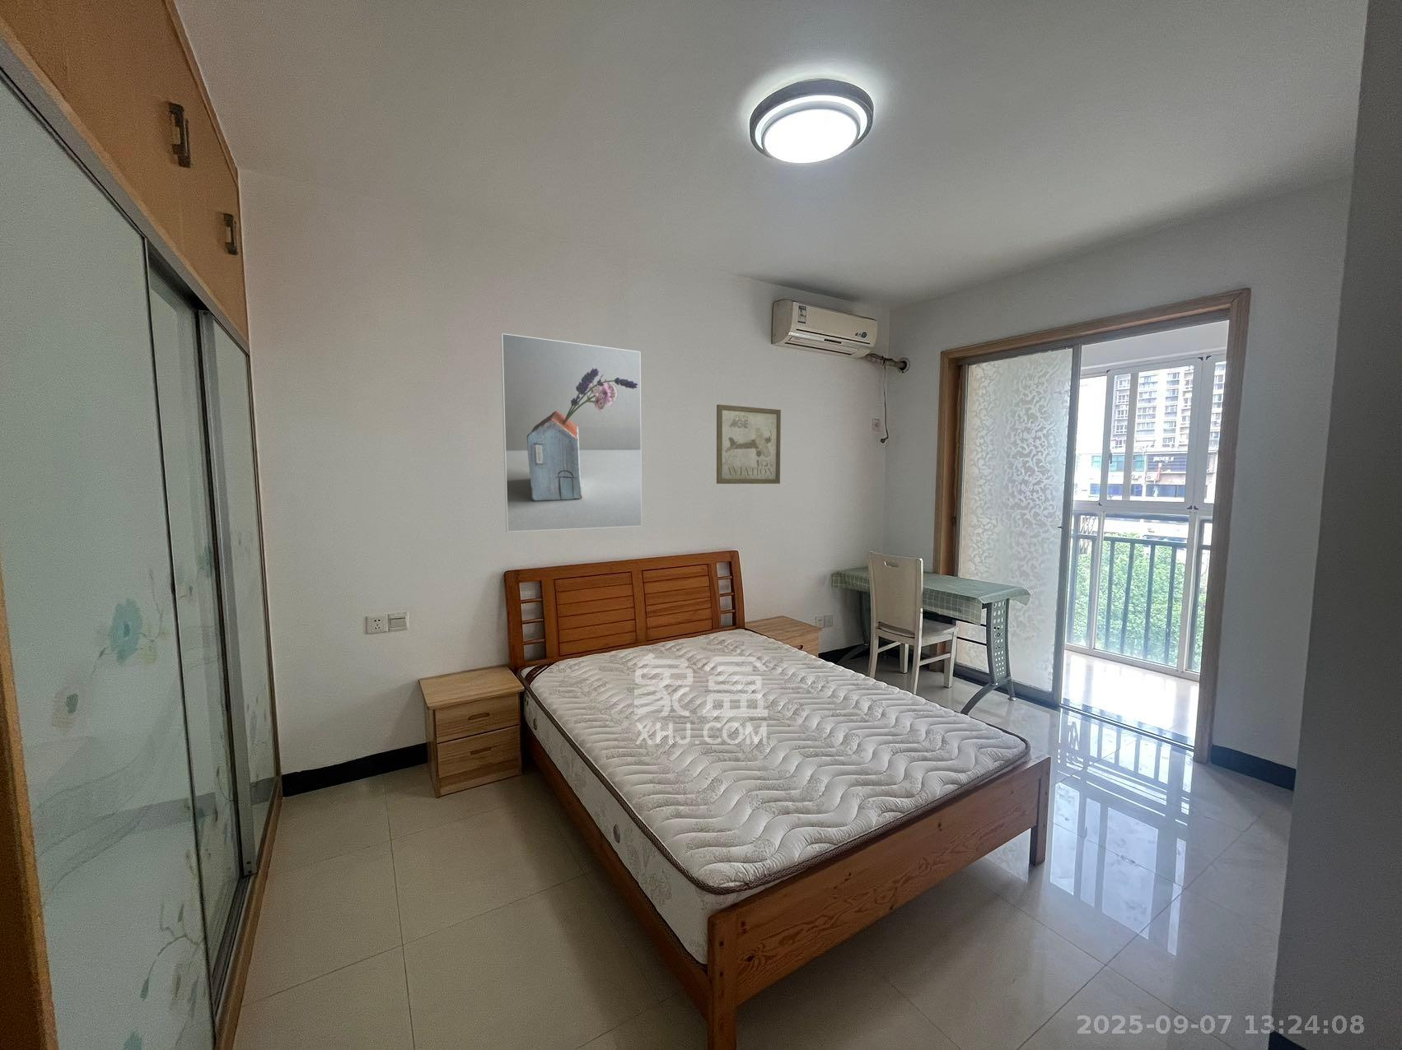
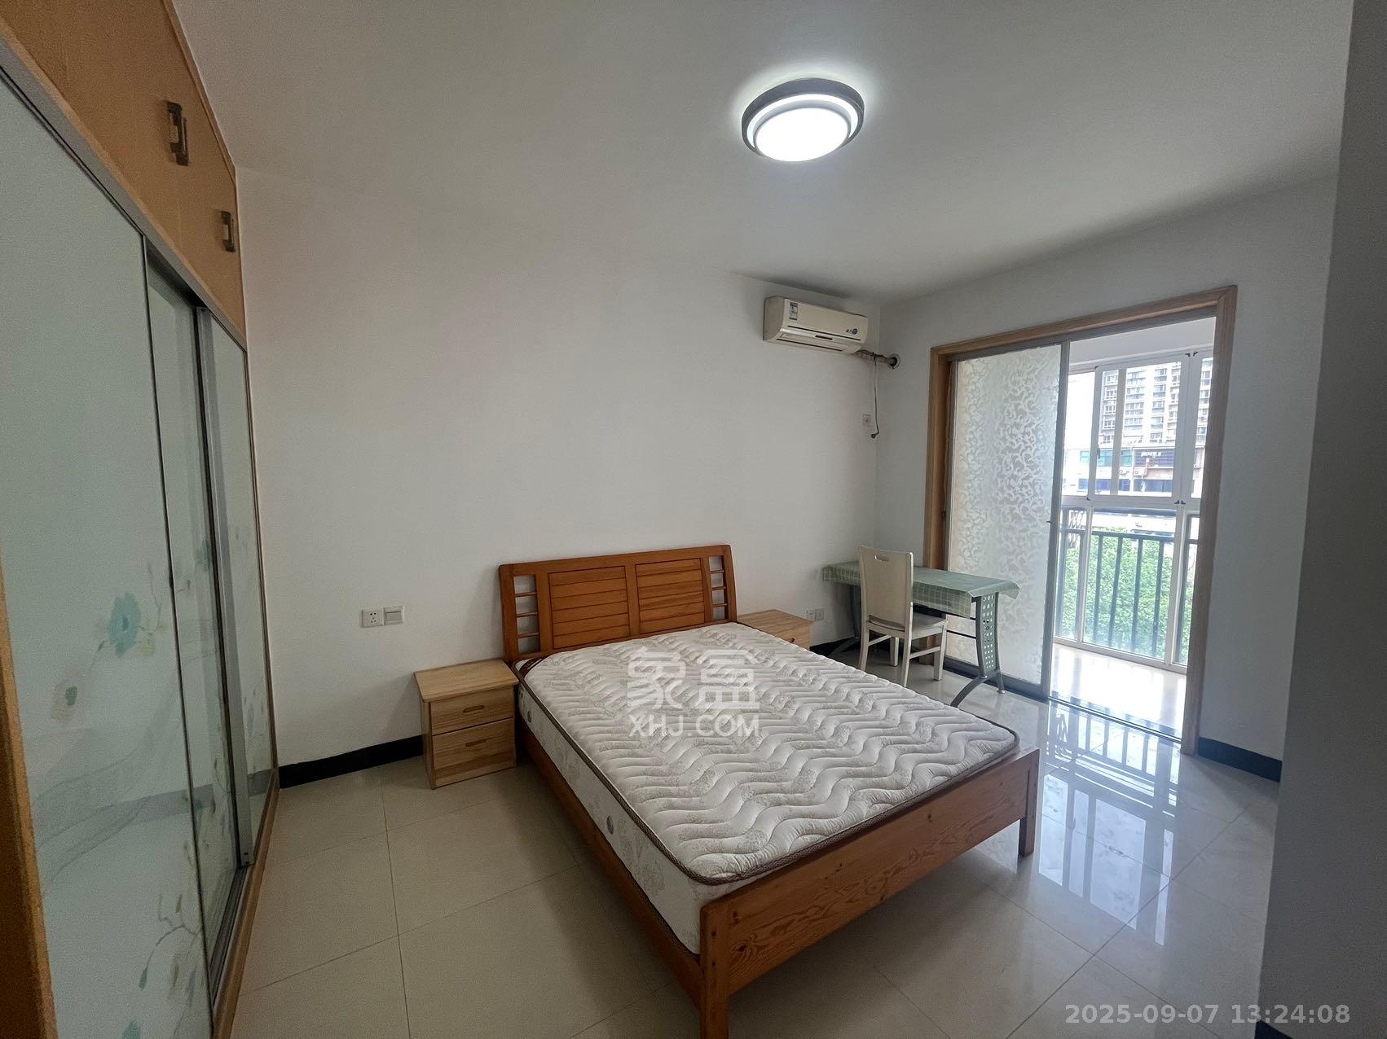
- wall art (748, 446)
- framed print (576, 437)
